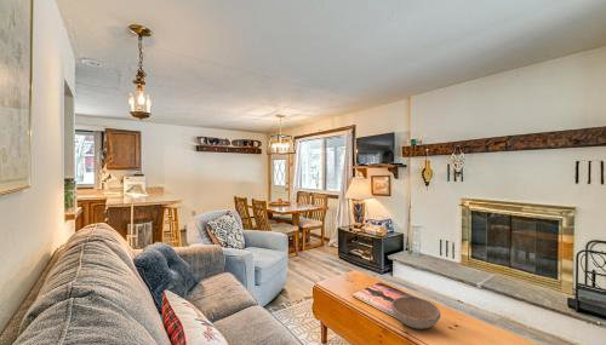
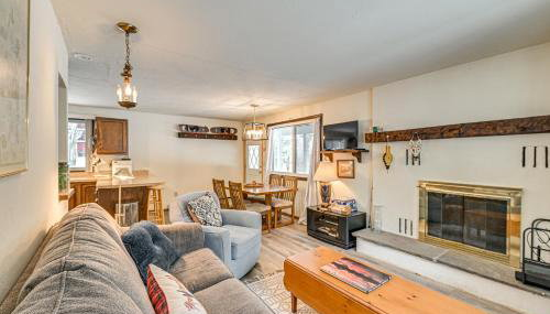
- bowl (415, 314)
